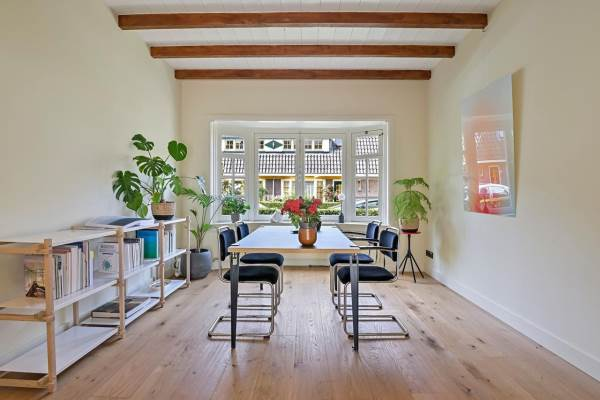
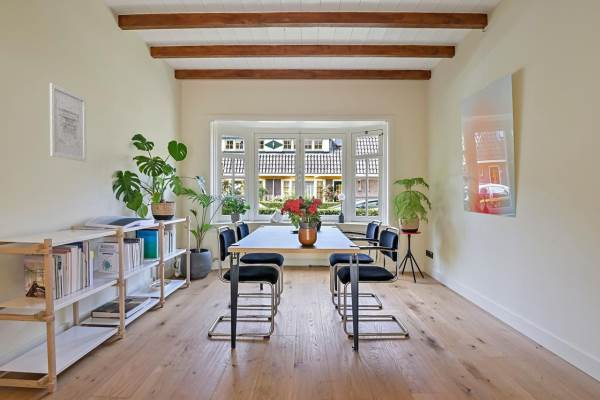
+ wall art (69, 125)
